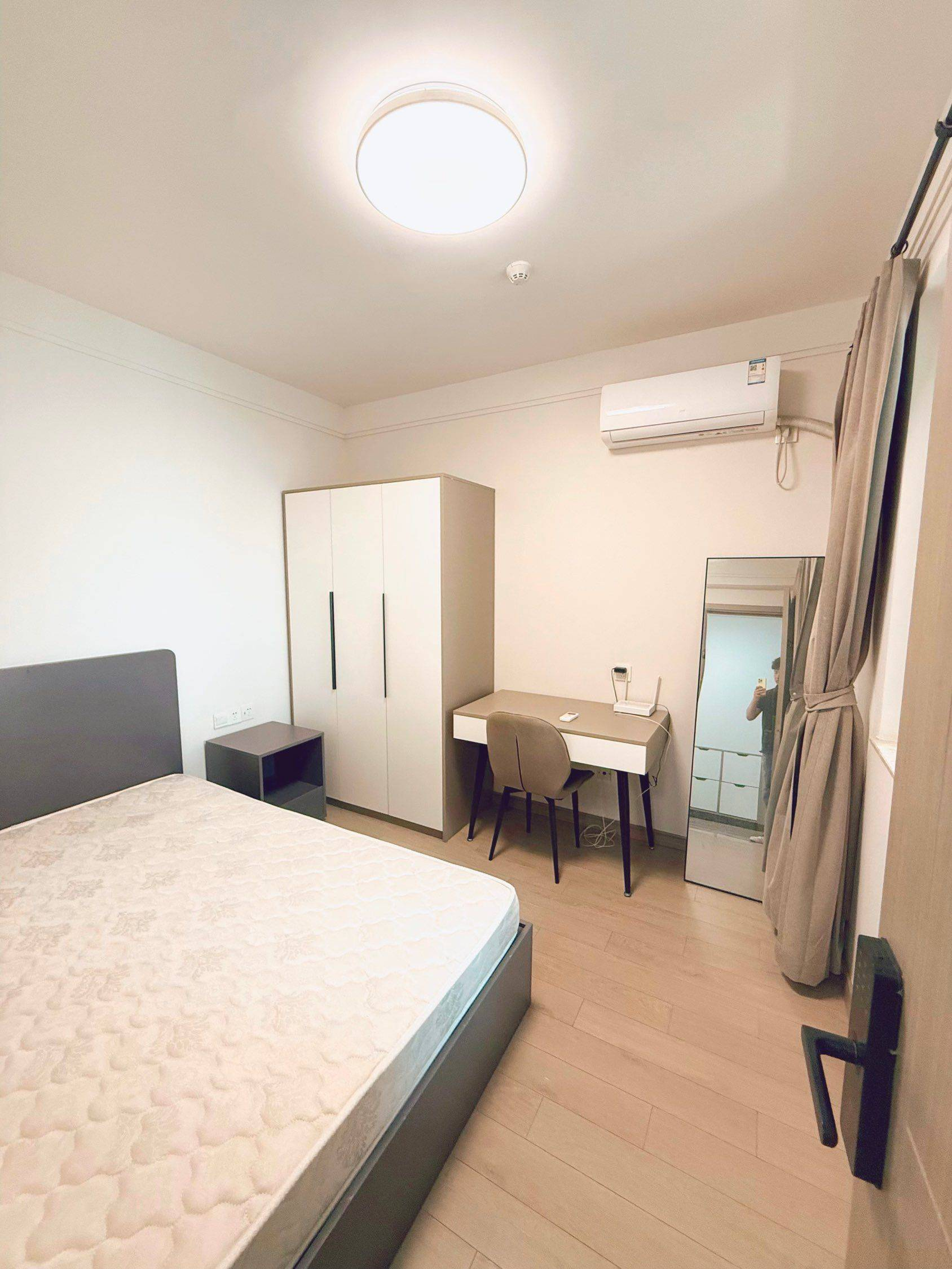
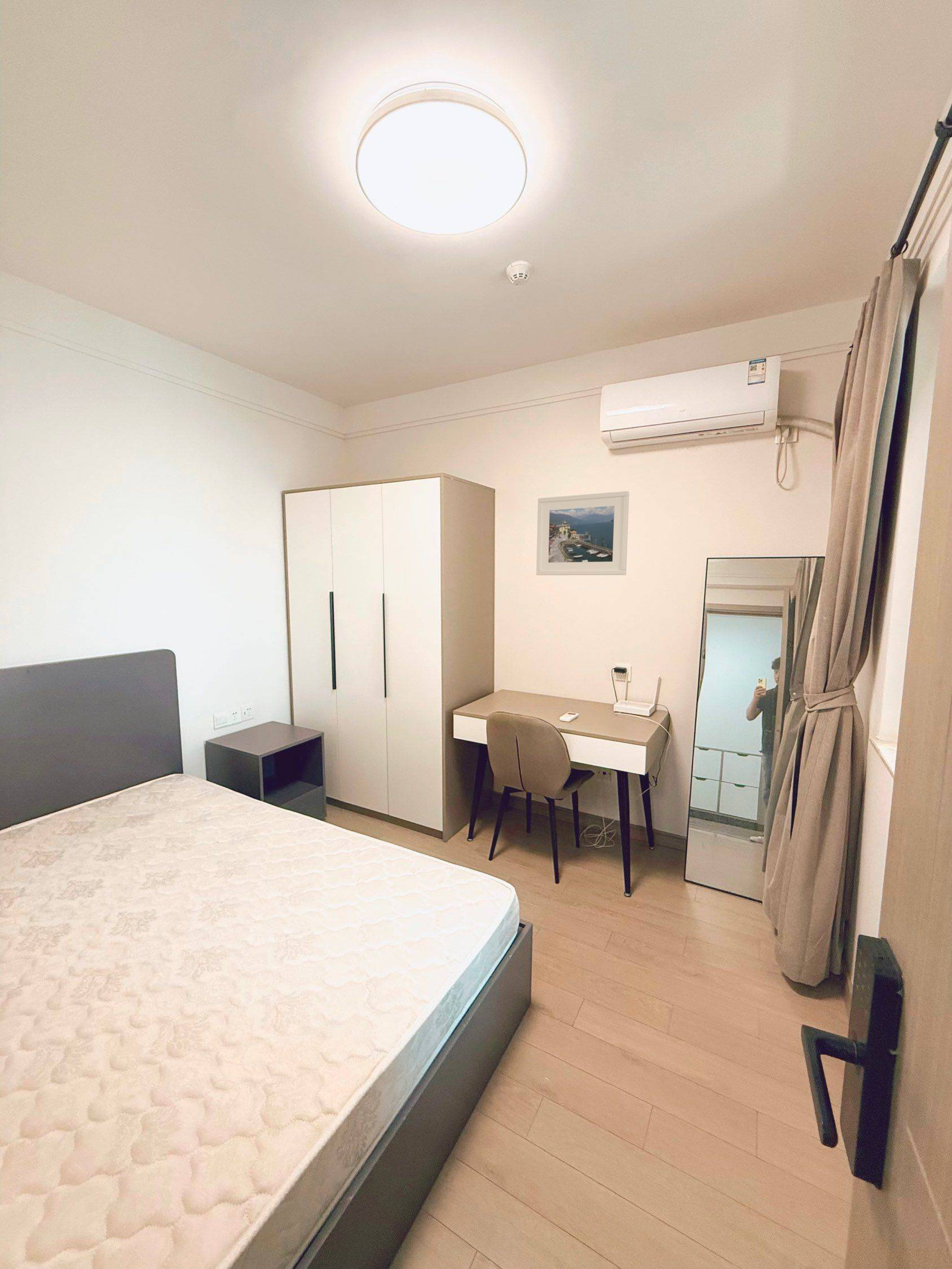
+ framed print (580, 535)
